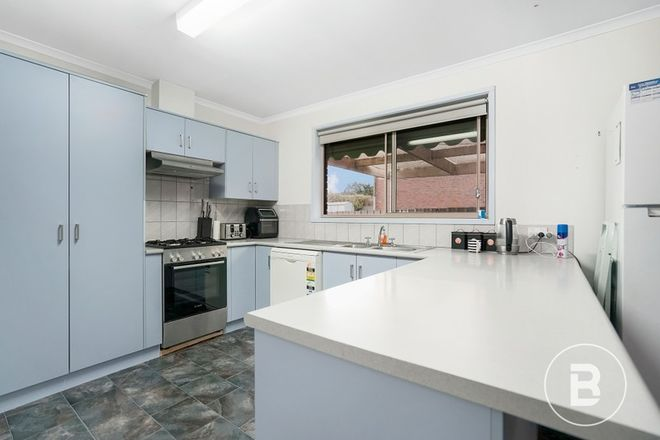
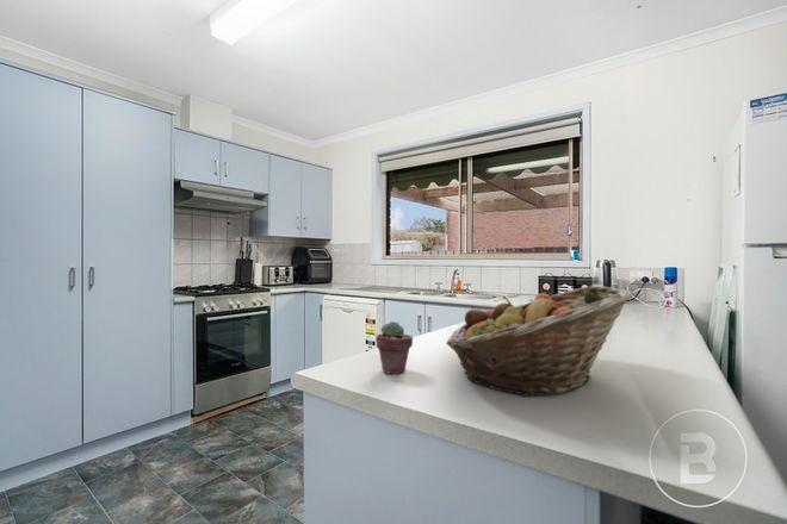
+ potted succulent (394, 345)
+ fruit basket (532, 329)
